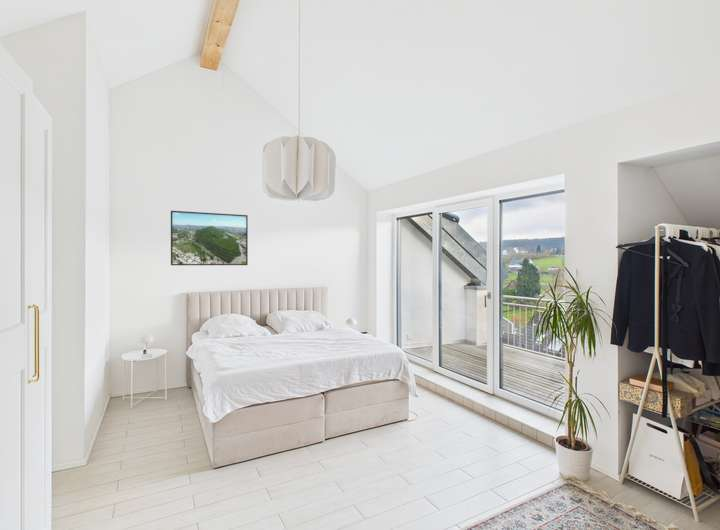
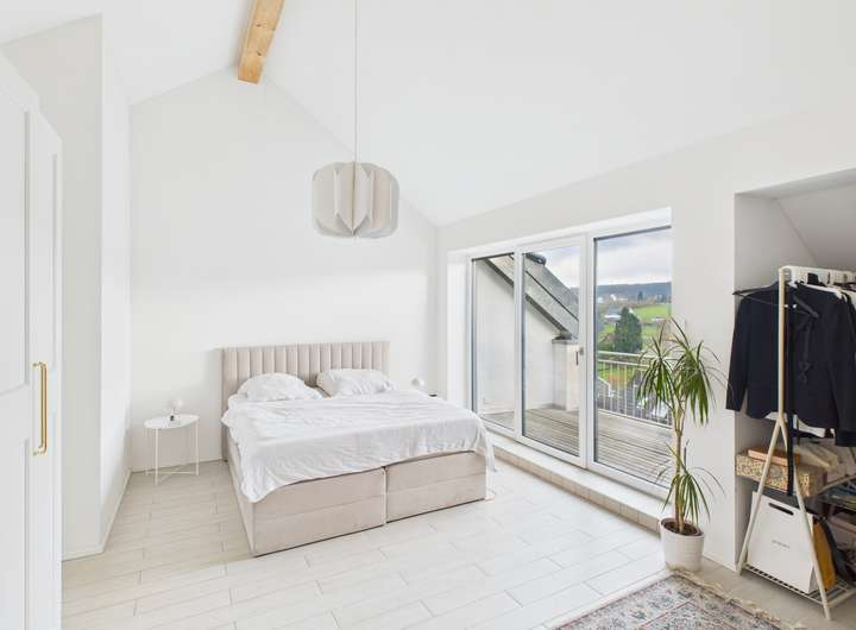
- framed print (210, 239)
